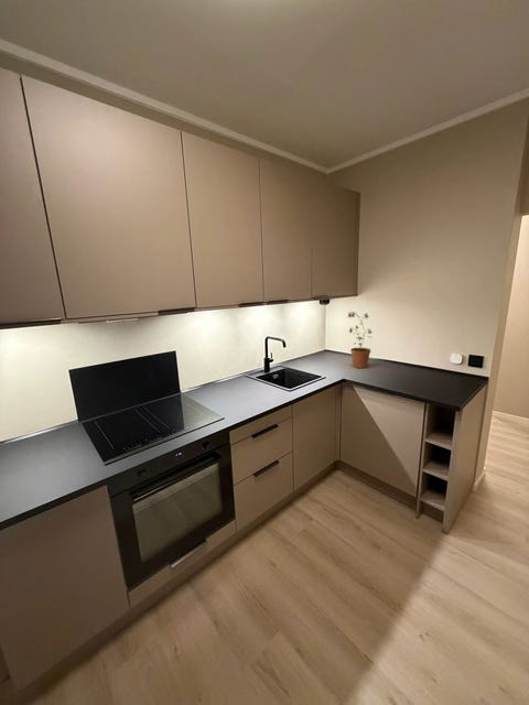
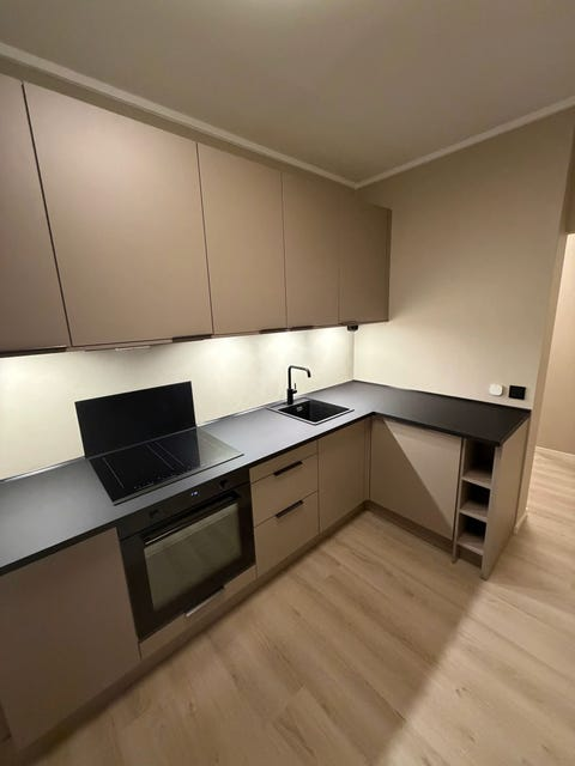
- potted plant (359, 339)
